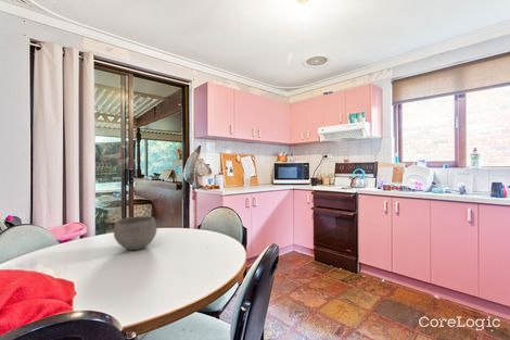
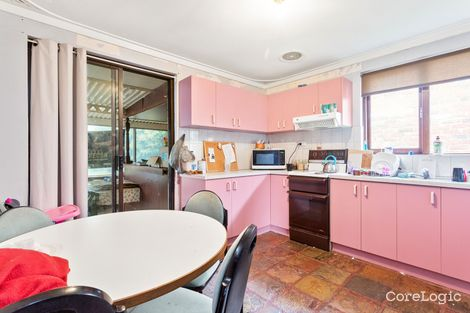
- bowl (136, 232)
